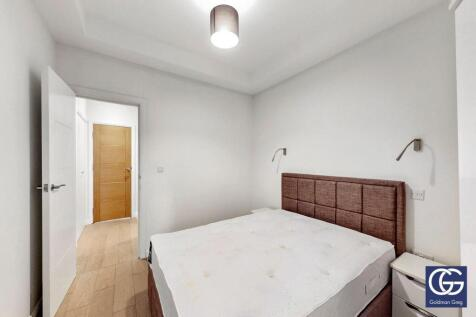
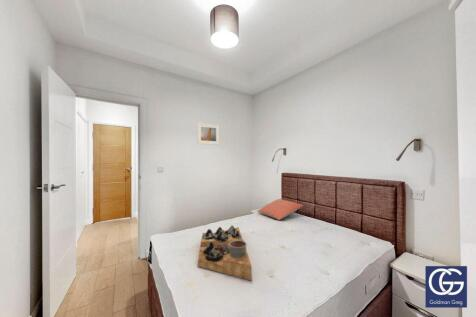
+ pillow (279, 208)
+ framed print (208, 134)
+ decorative tray (233, 243)
